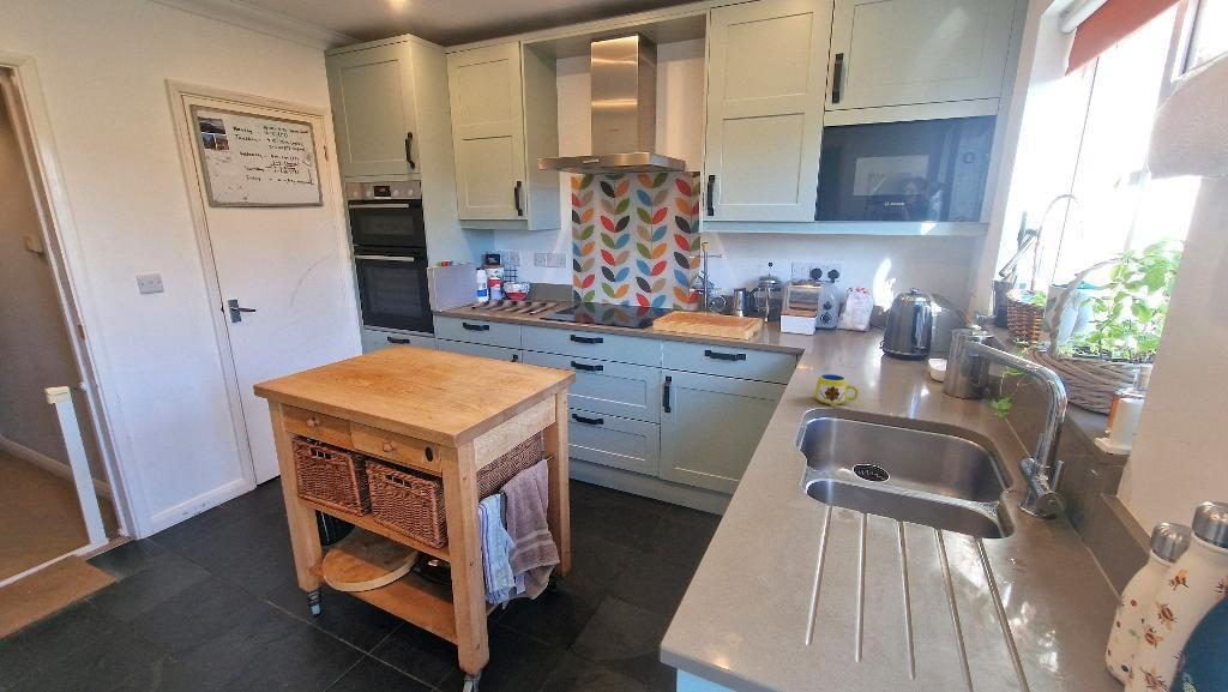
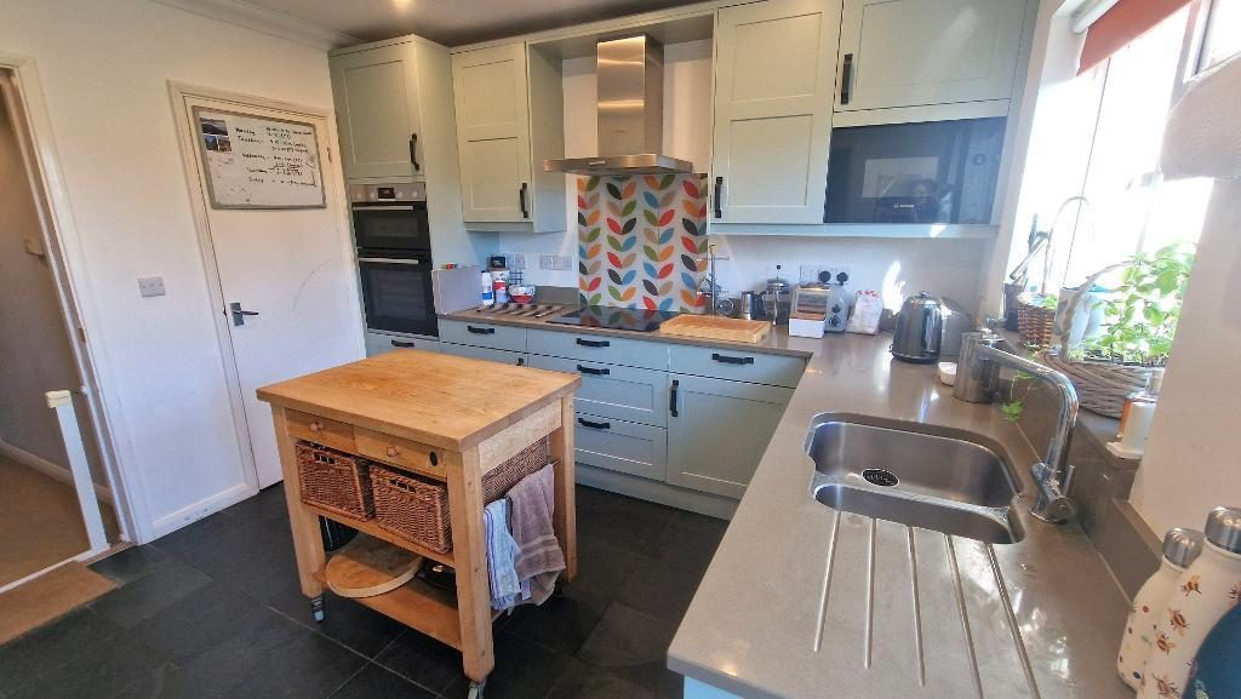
- mug (836, 390)
